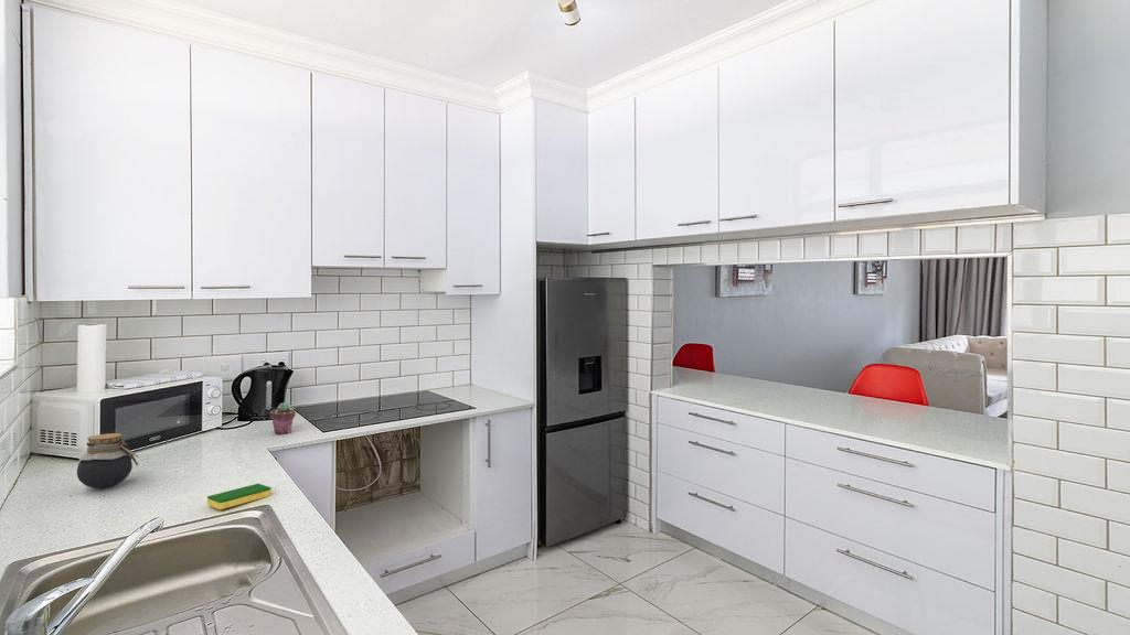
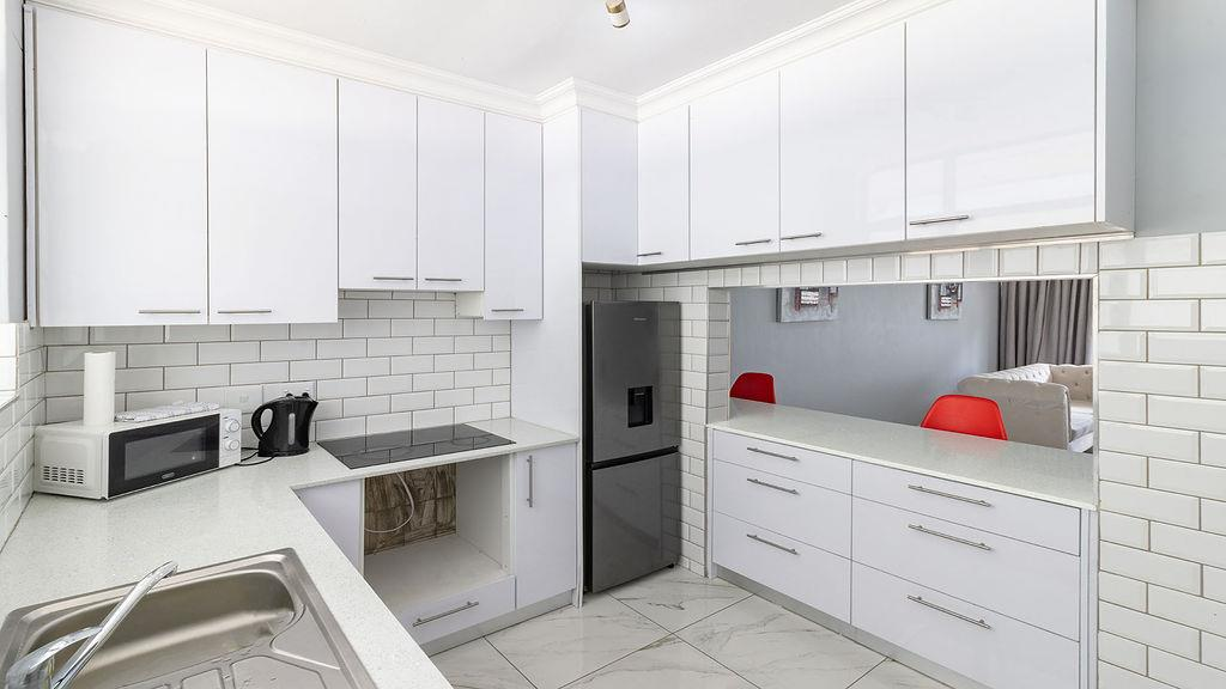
- dish sponge (239, 495)
- jar (108, 461)
- potted succulent (282, 417)
